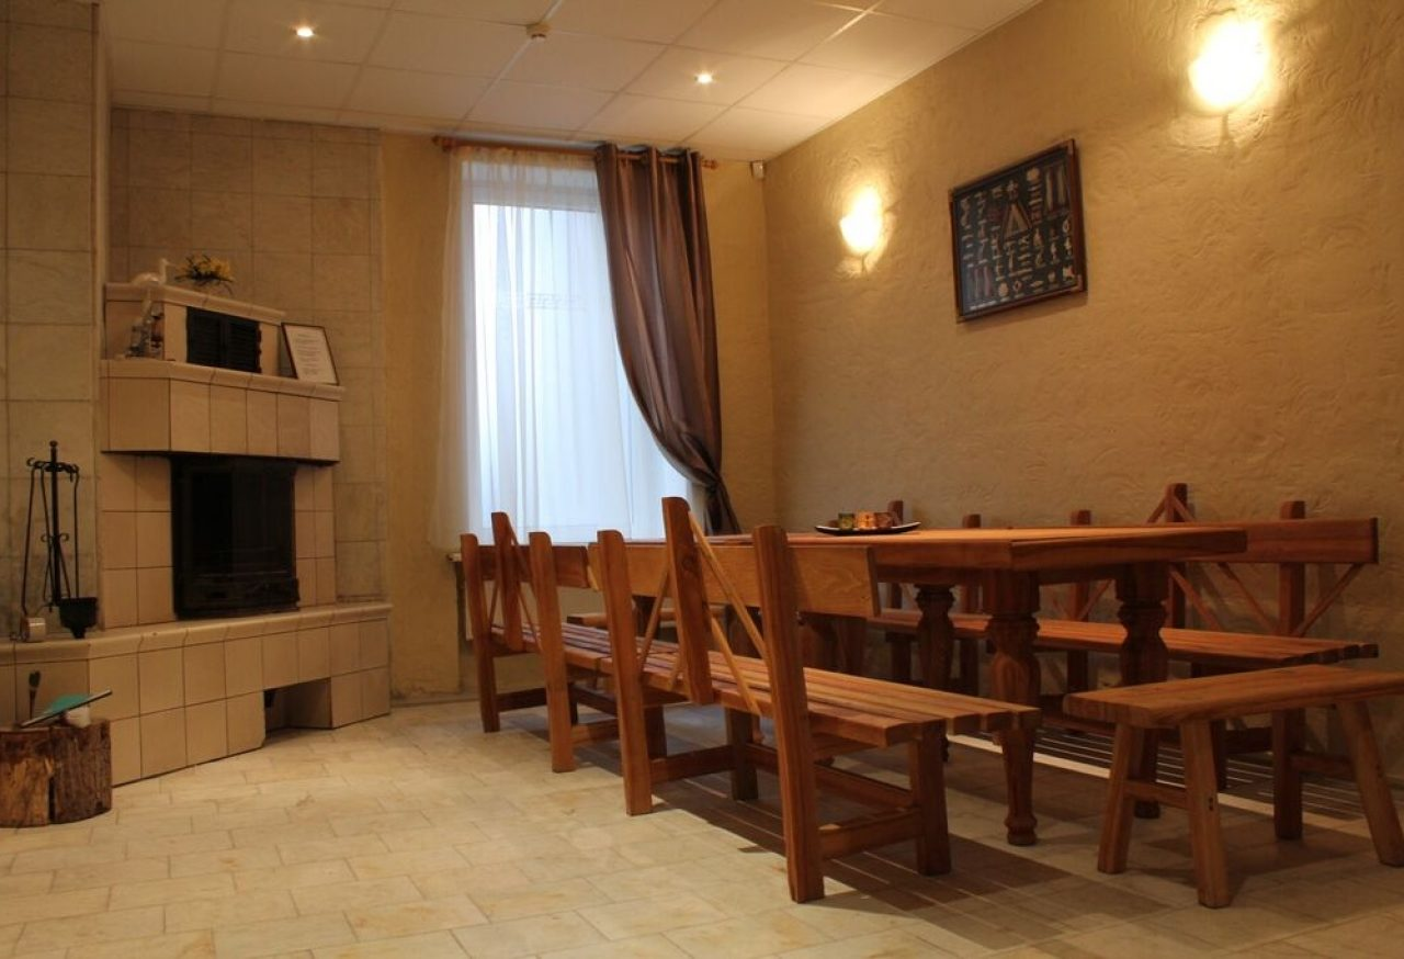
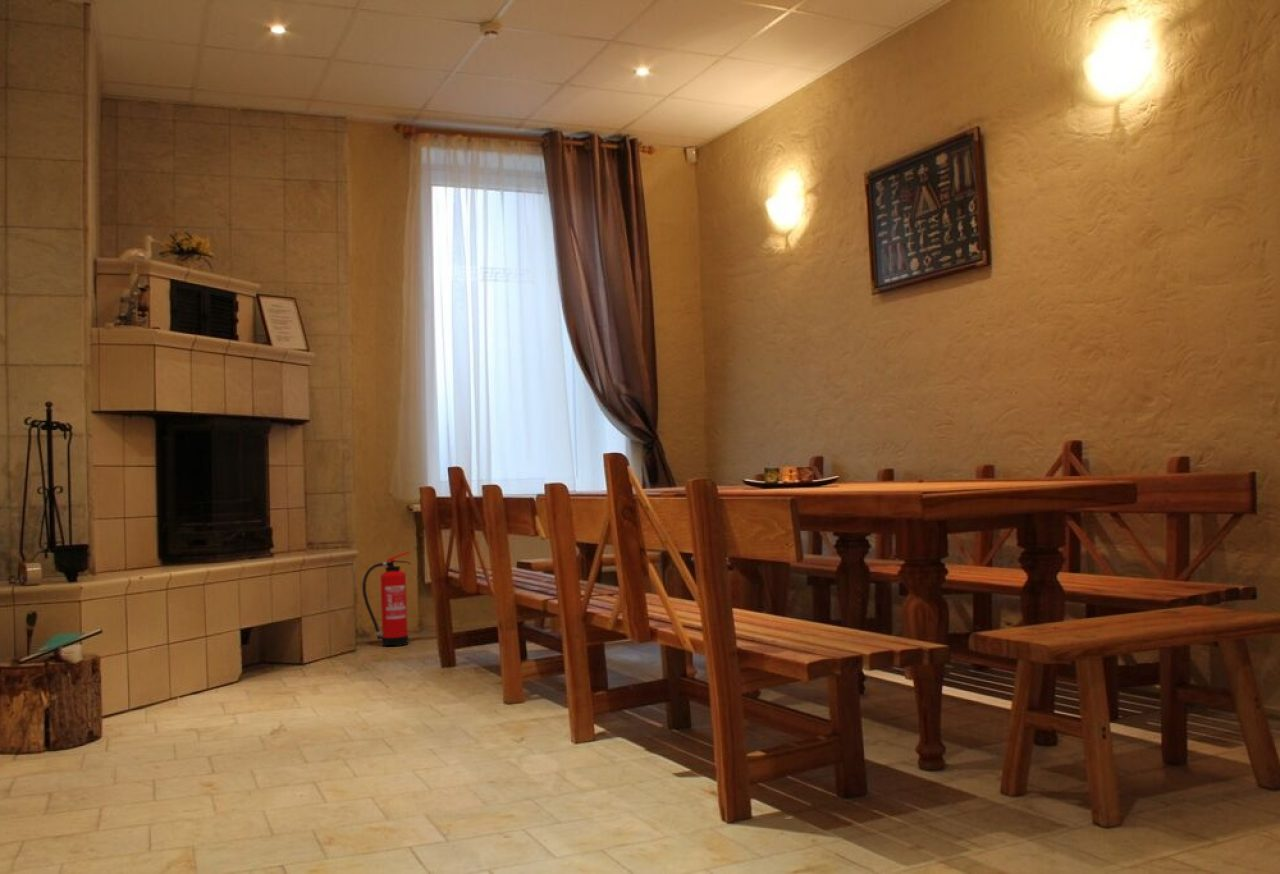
+ fire extinguisher (387, 598)
